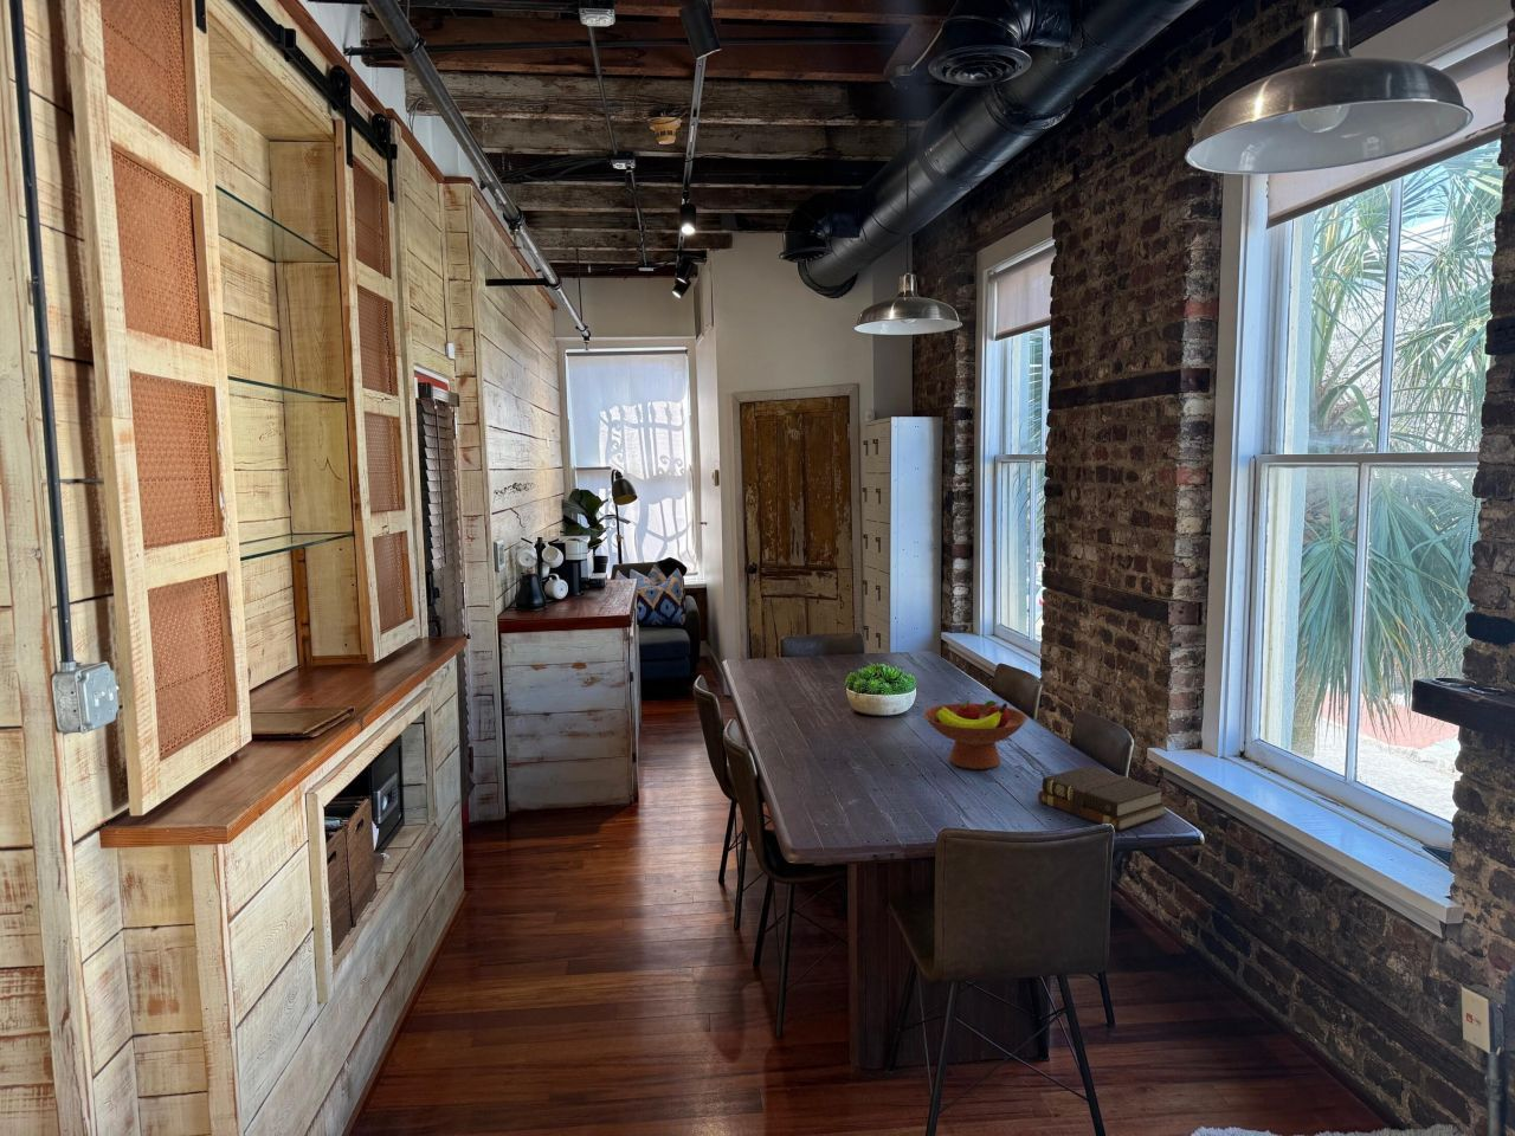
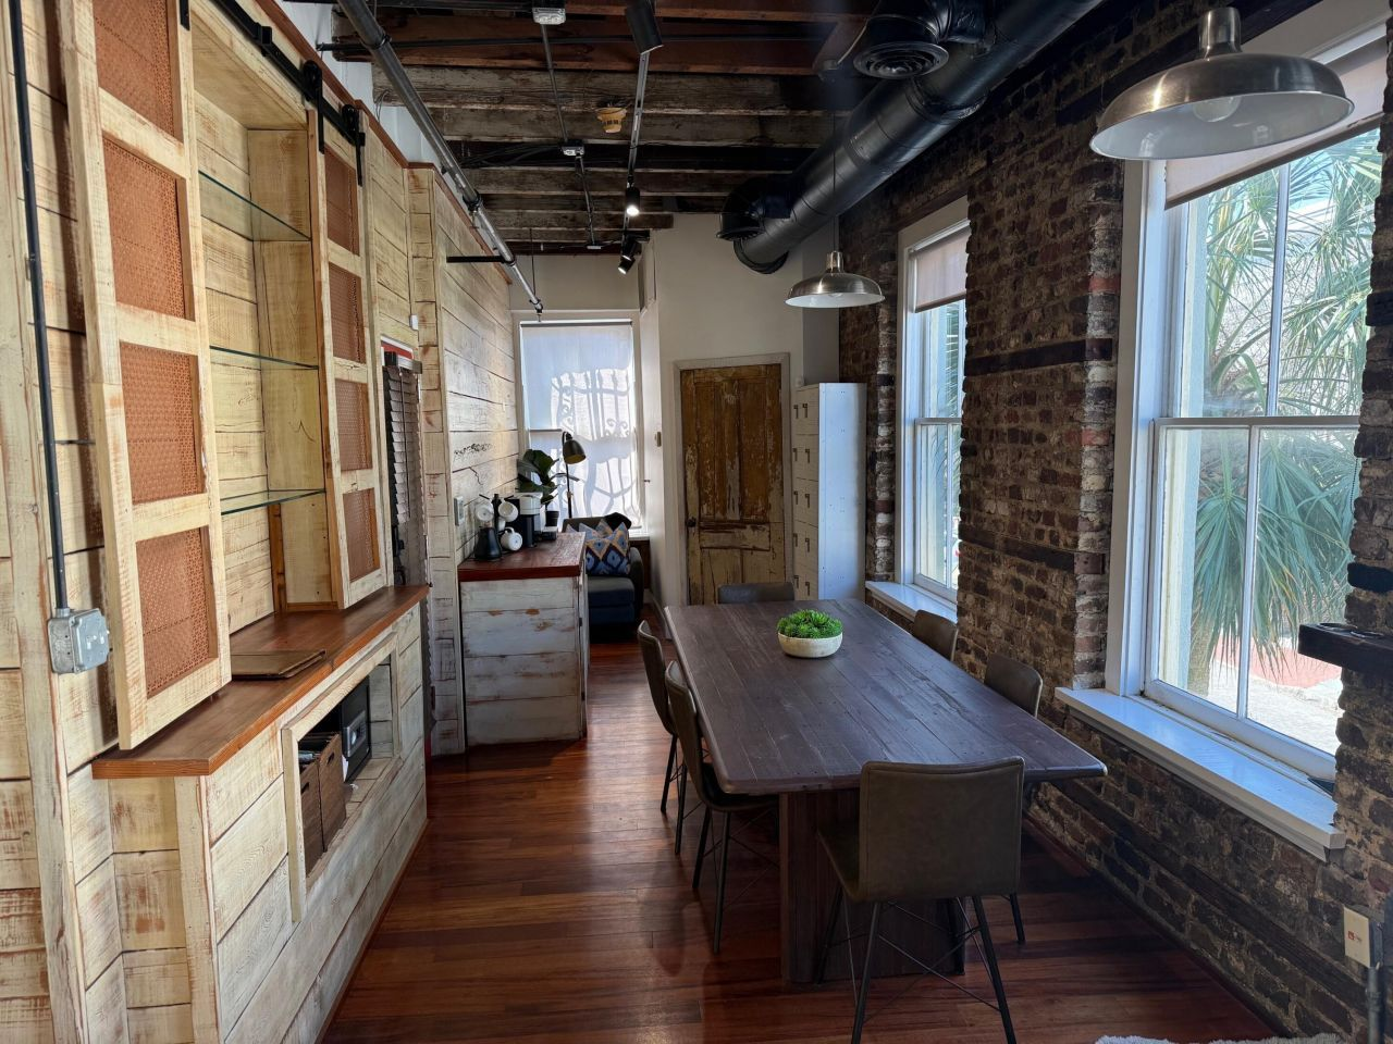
- fruit bowl (975, 729)
- bible (1101, 795)
